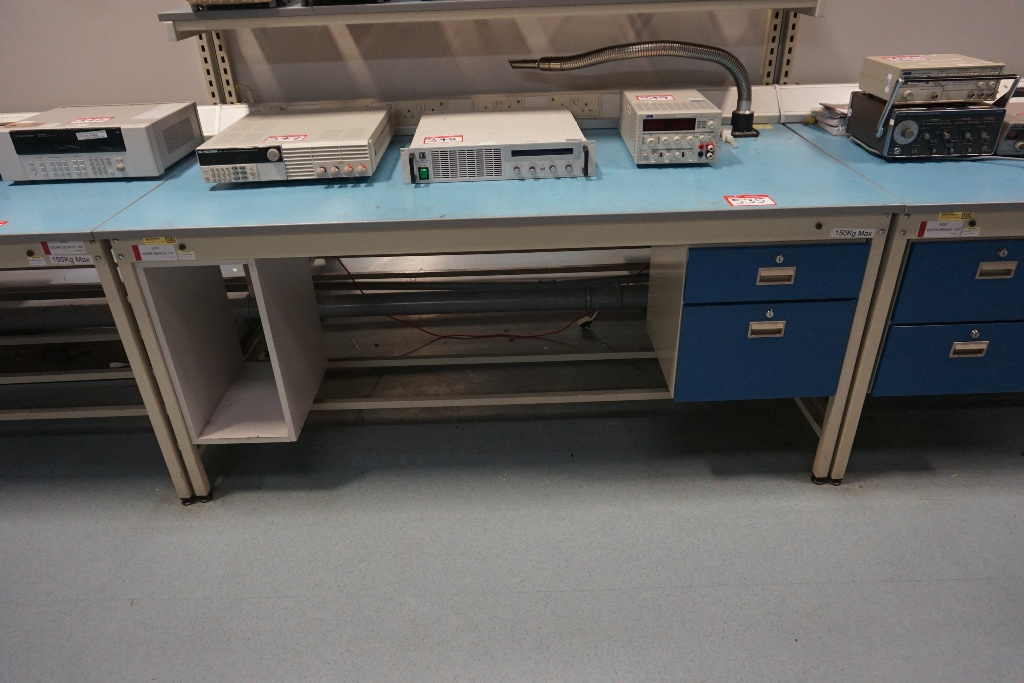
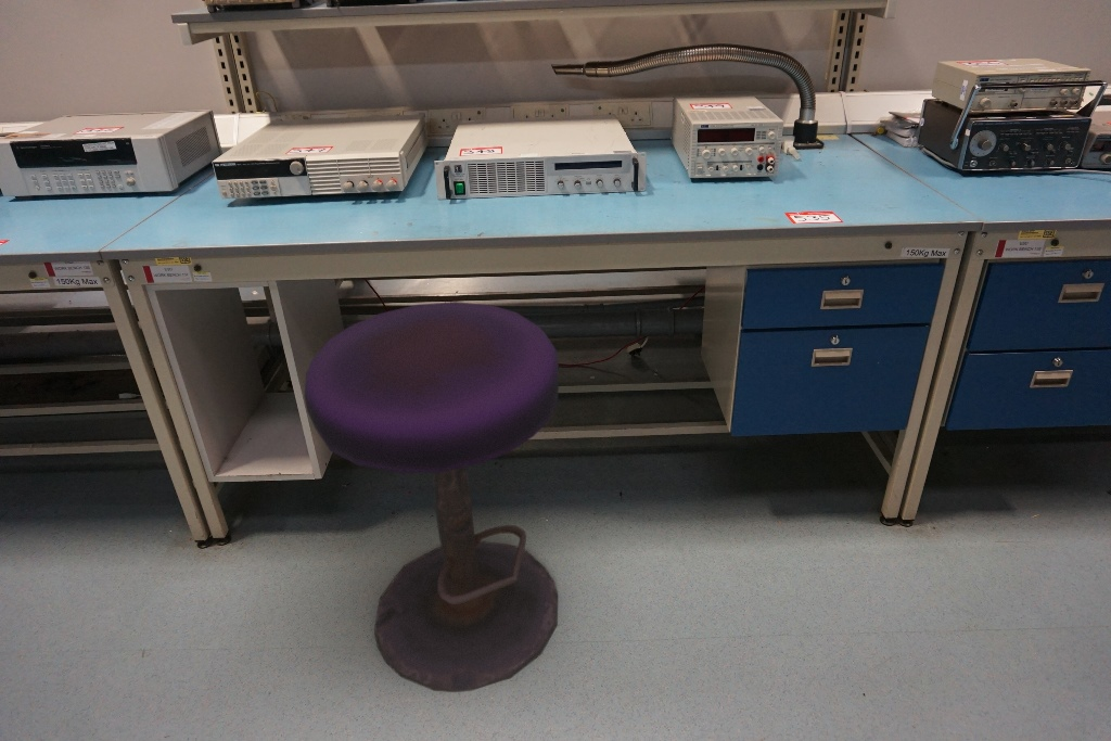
+ stool (451, 493)
